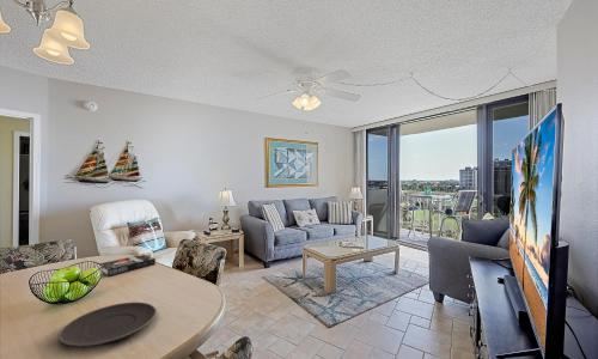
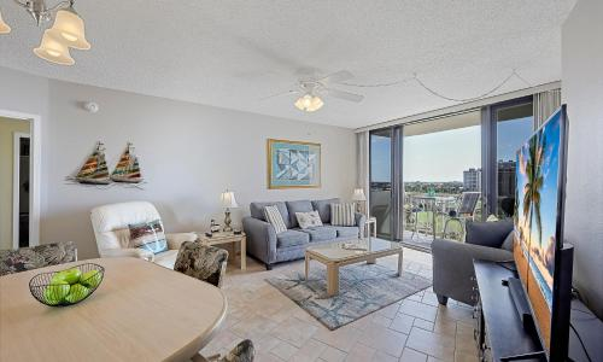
- plate (111, 323)
- book (127, 263)
